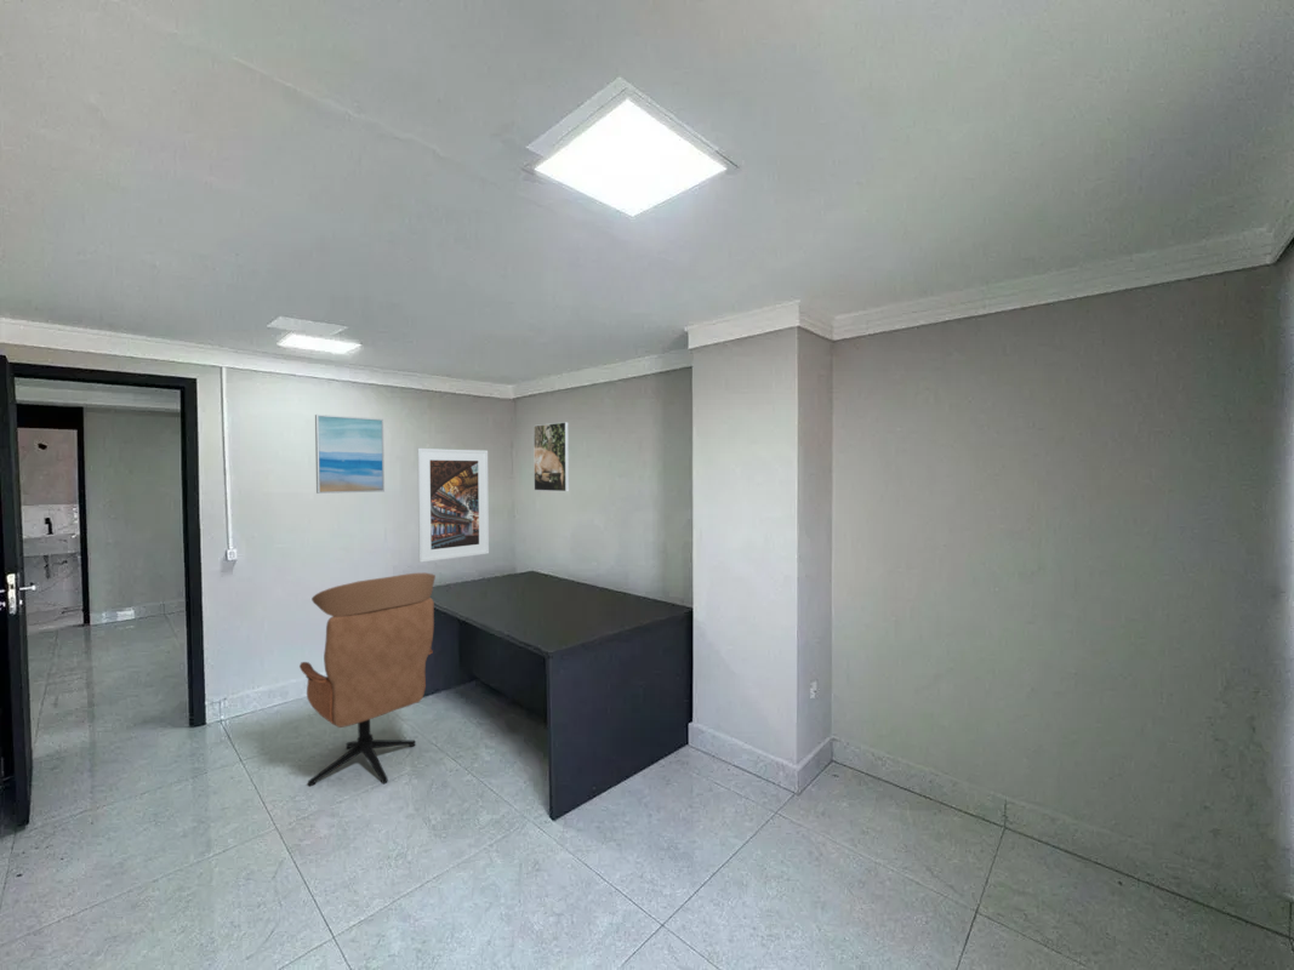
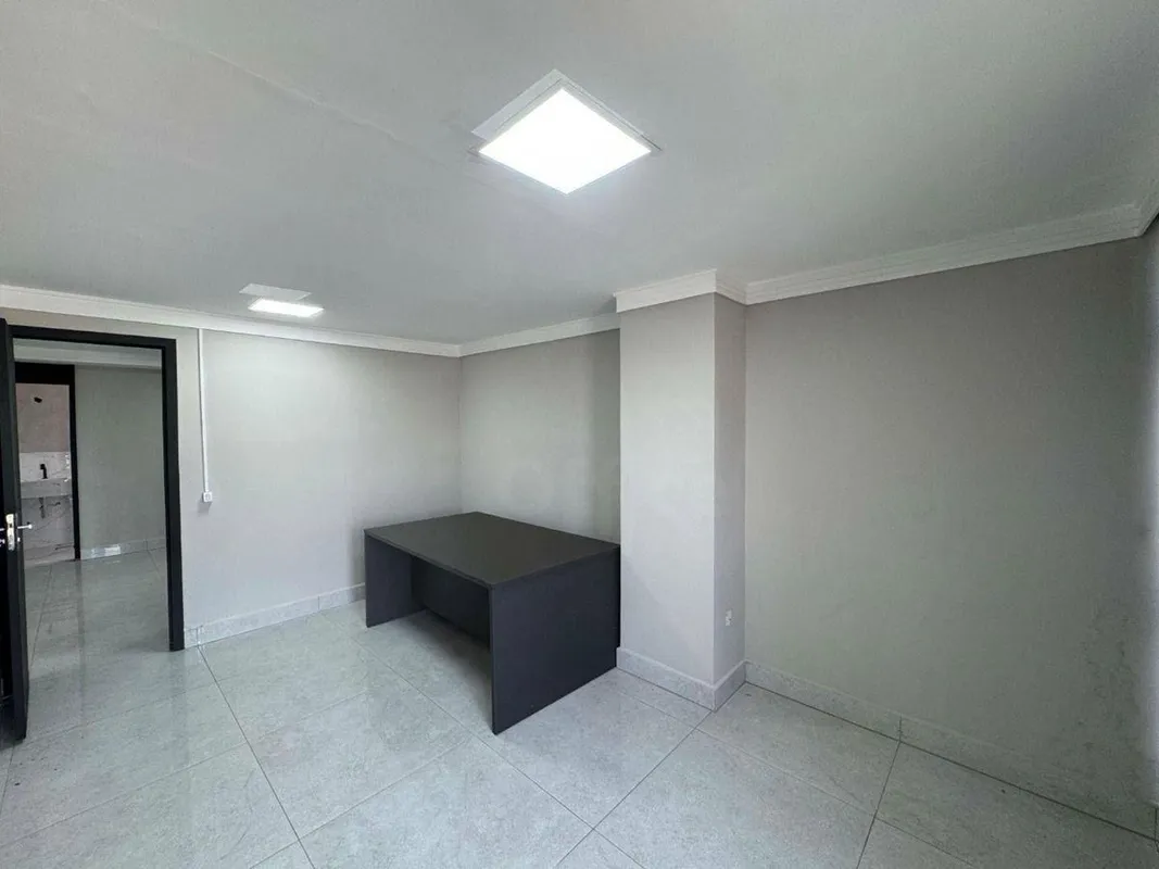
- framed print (455, 503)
- office chair (366, 667)
- wall art (350, 455)
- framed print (551, 457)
